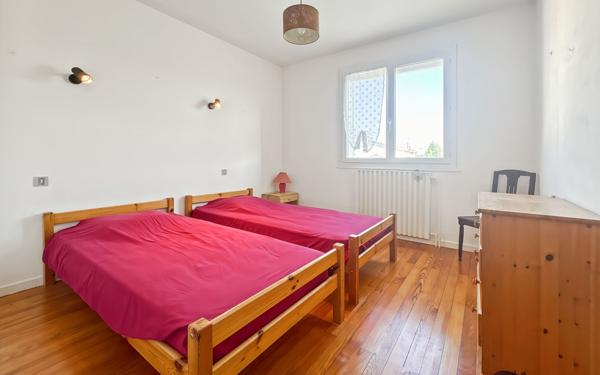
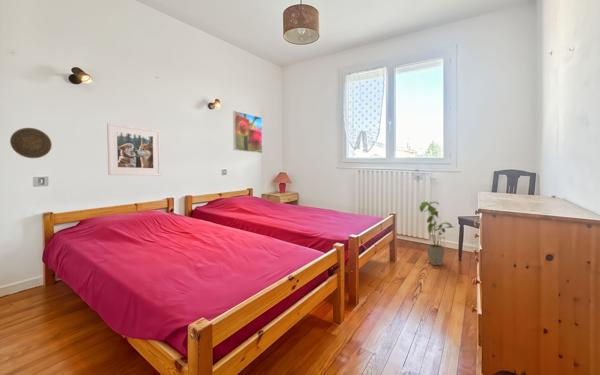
+ house plant (434, 233)
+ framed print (135, 151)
+ decorative plate (32, 143)
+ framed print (248, 133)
